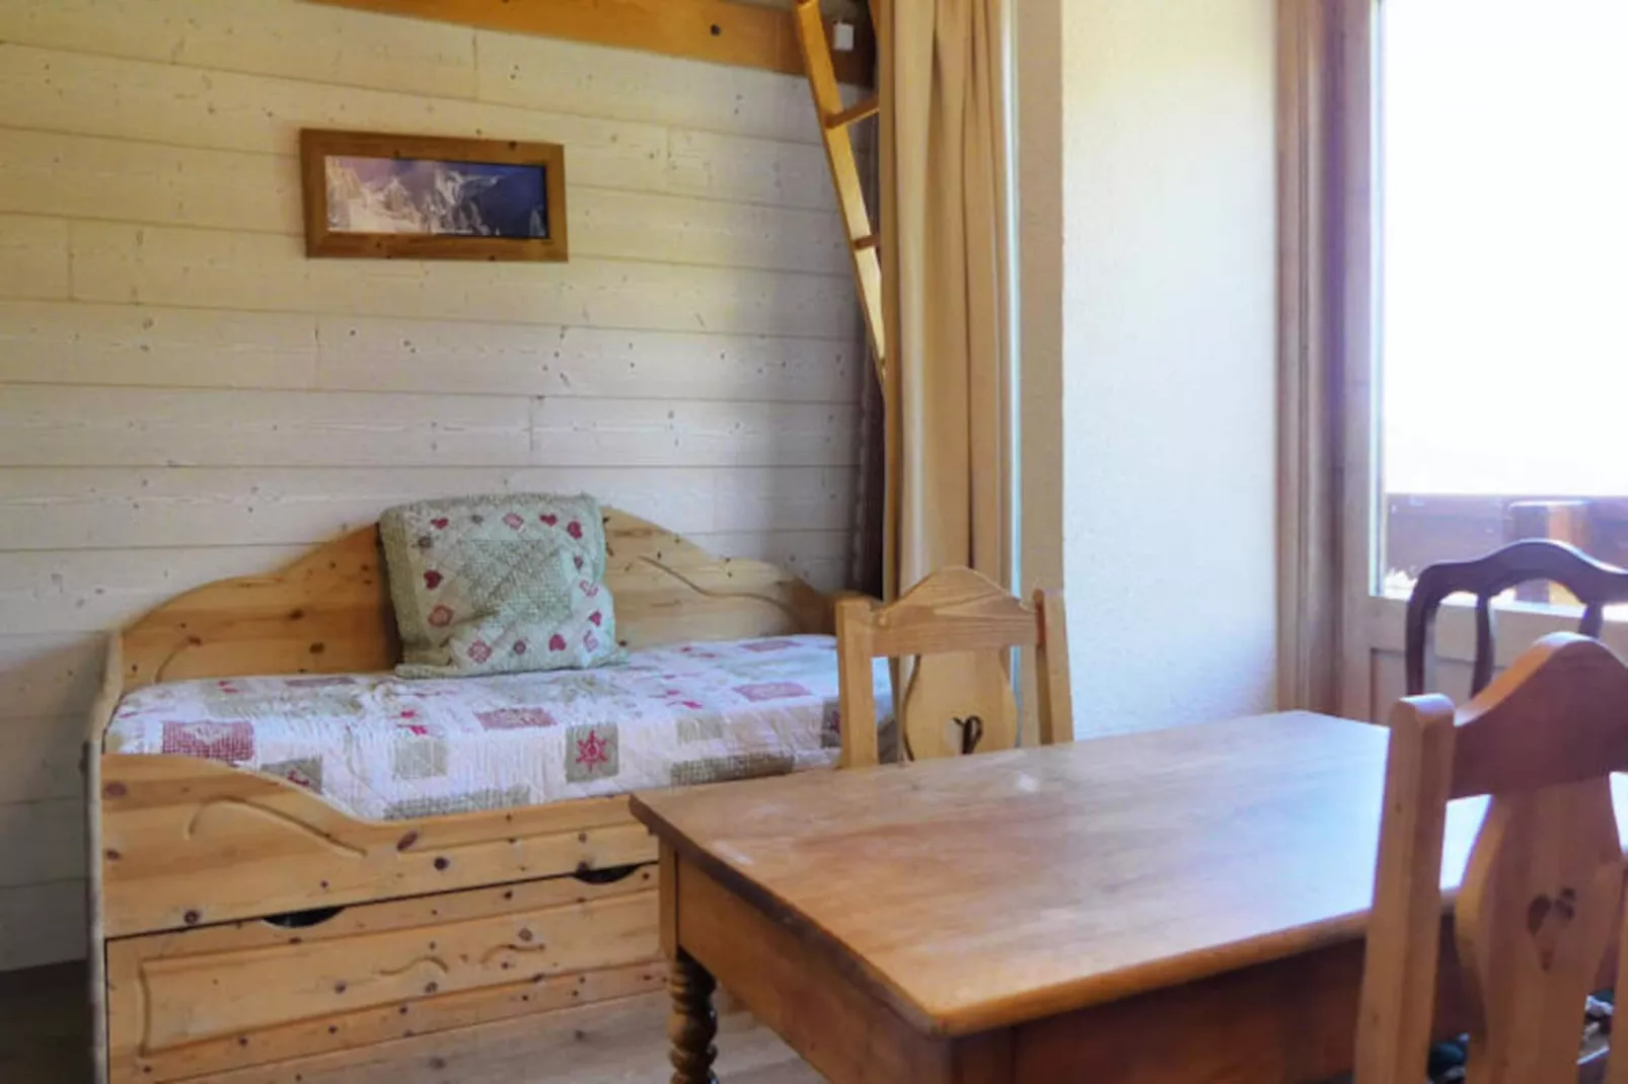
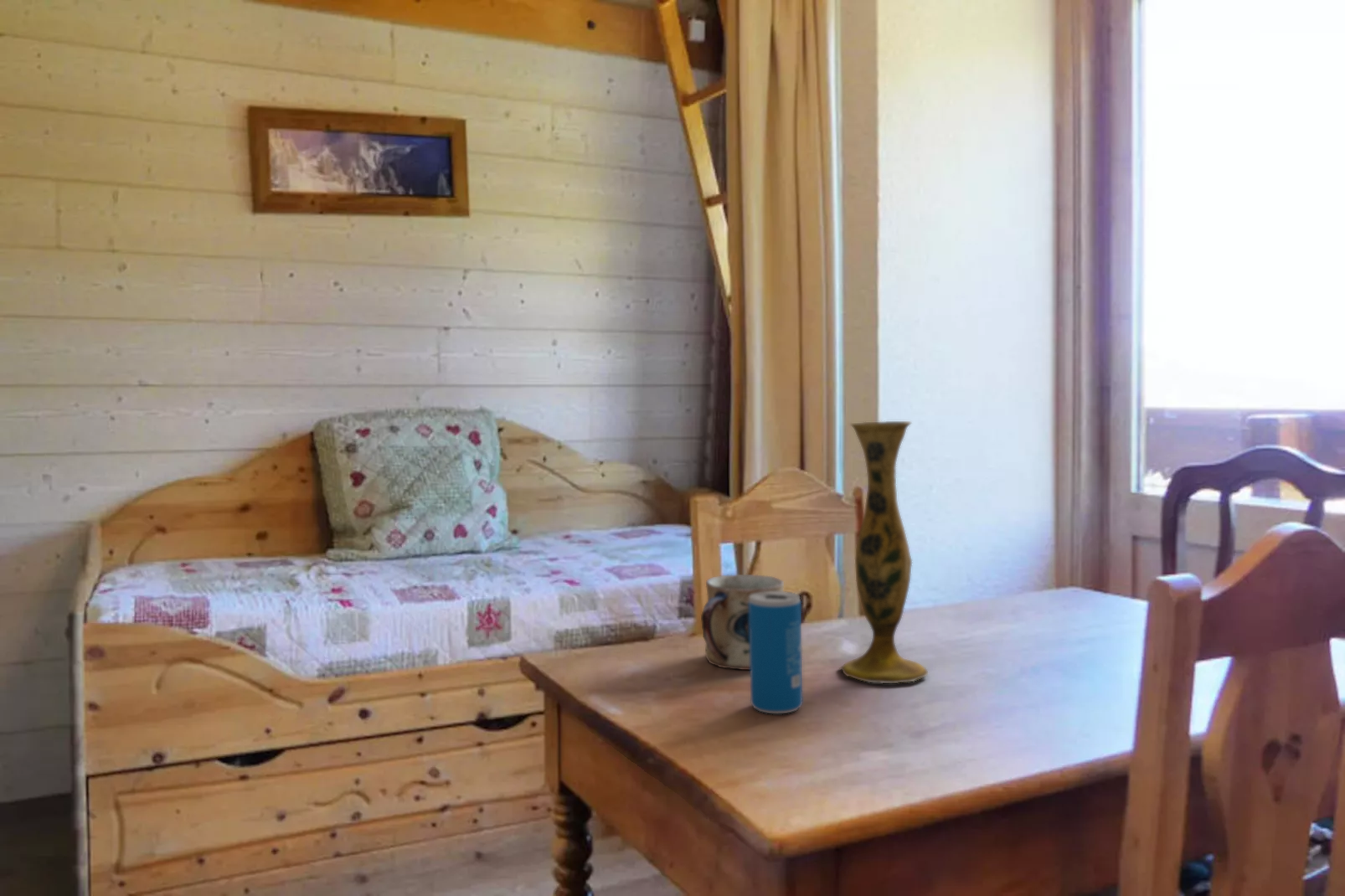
+ vase (882, 548)
+ mug (742, 621)
+ beverage can (776, 651)
